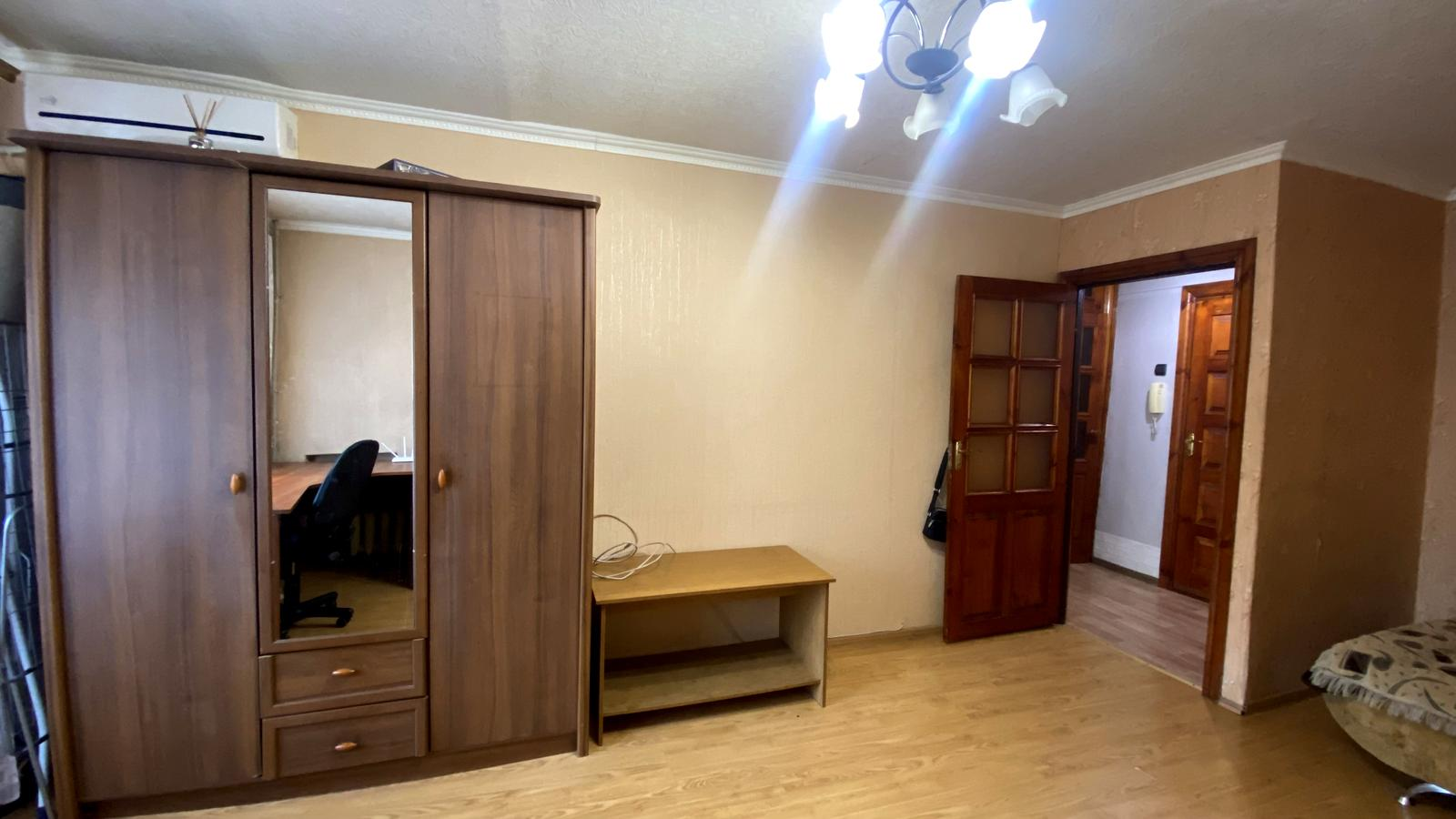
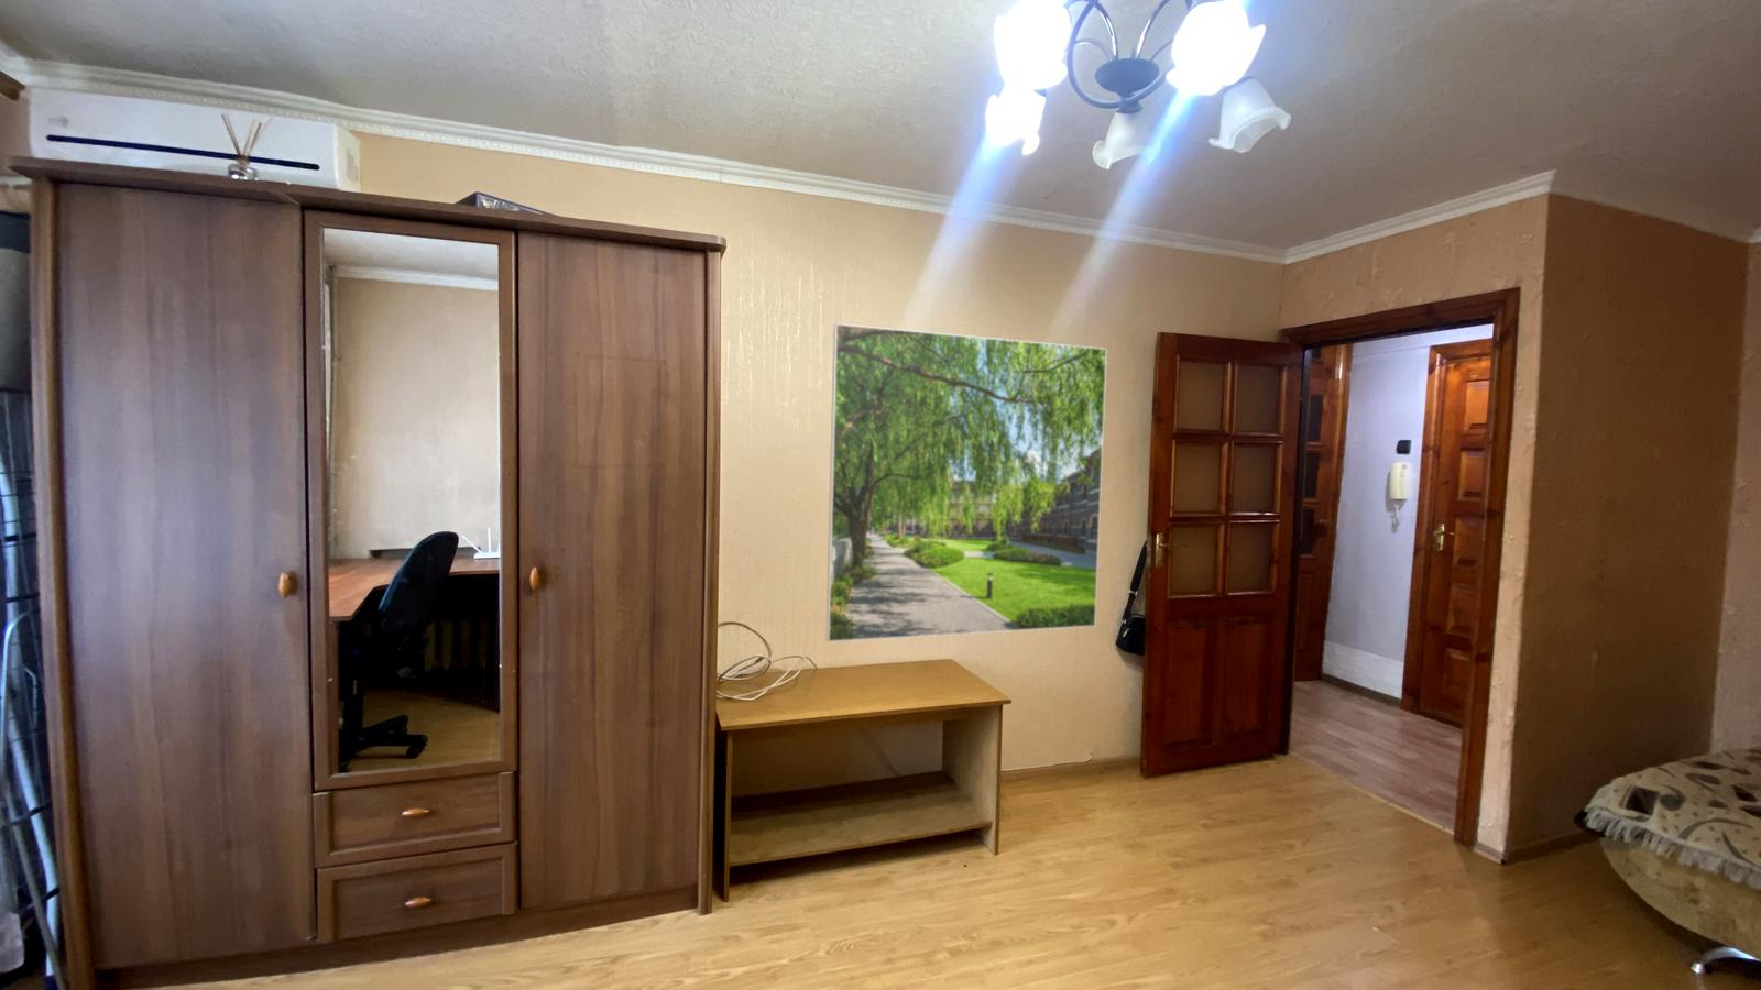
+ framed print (974, 486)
